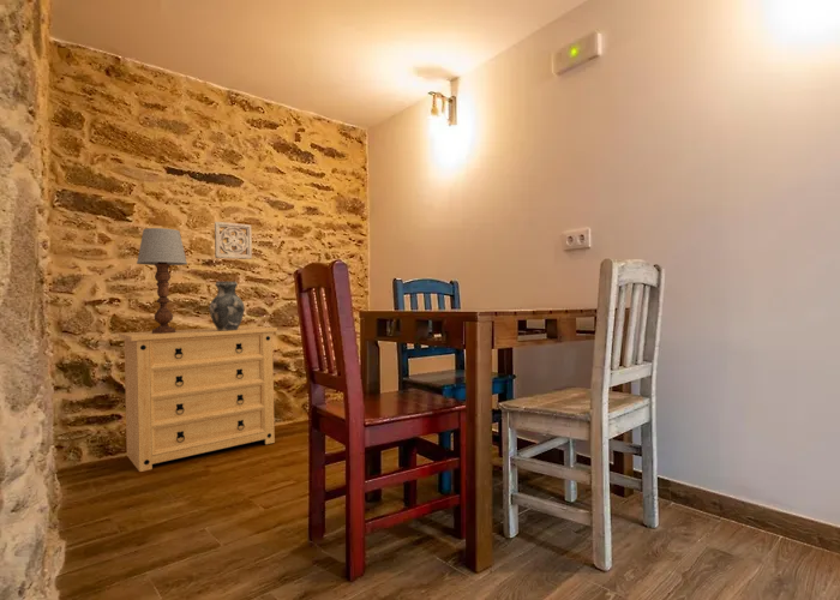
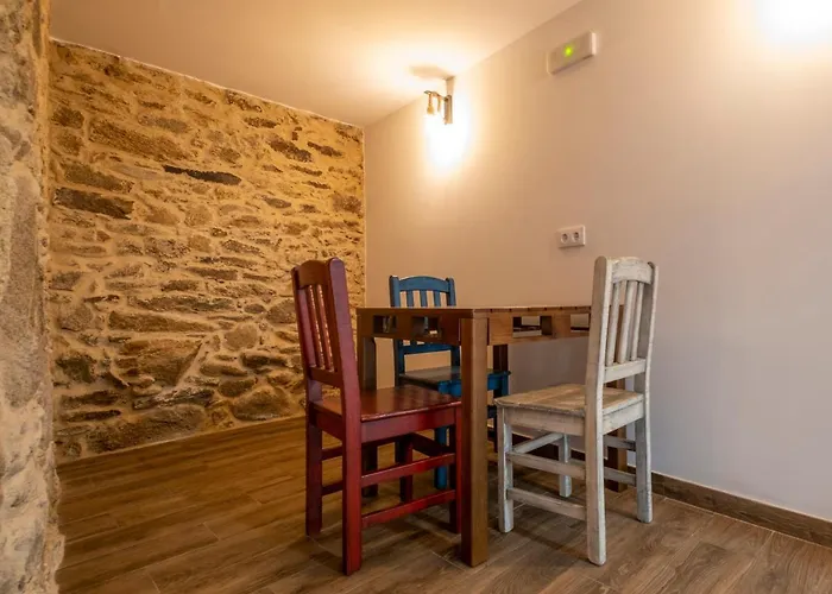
- dresser (202, 389)
- wall ornament (233, 241)
- table lamp (162, 281)
- ceramic jug (227, 305)
